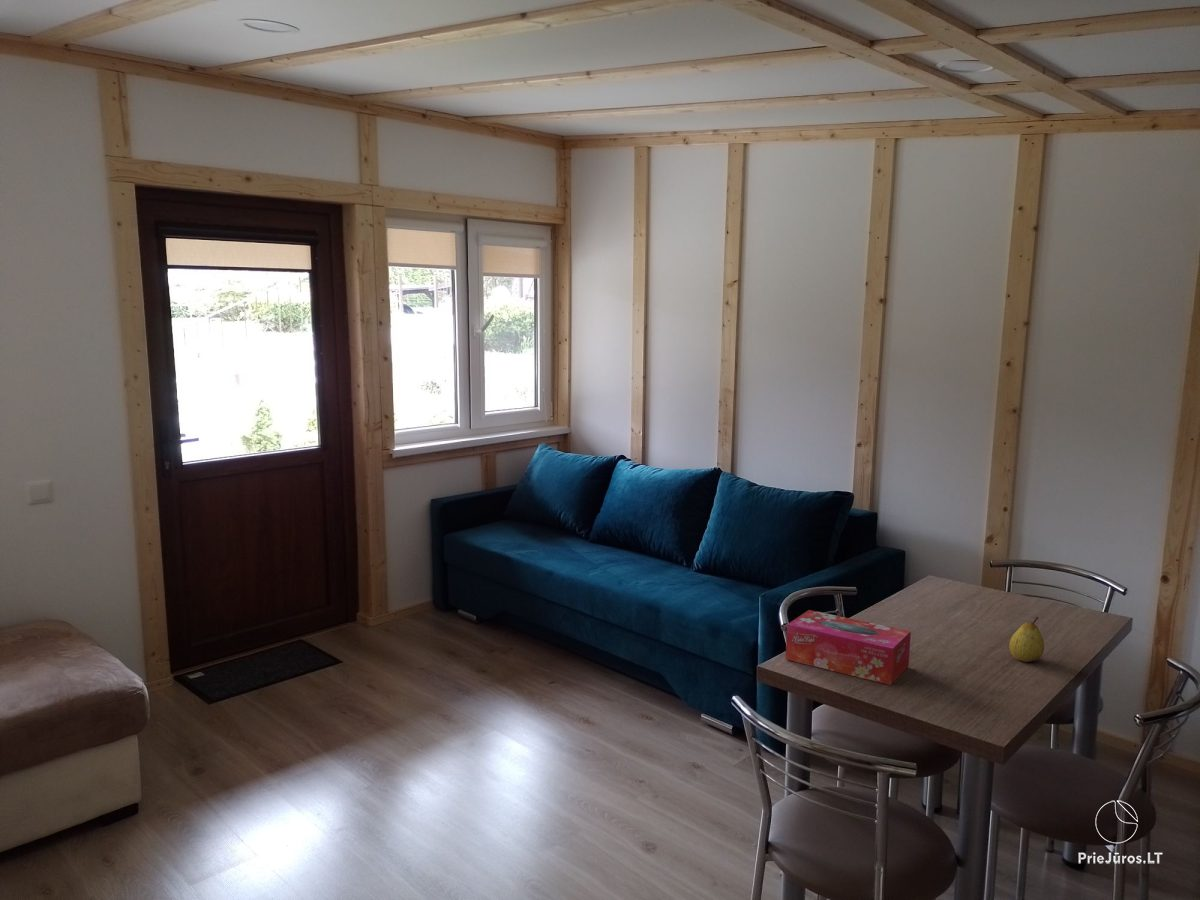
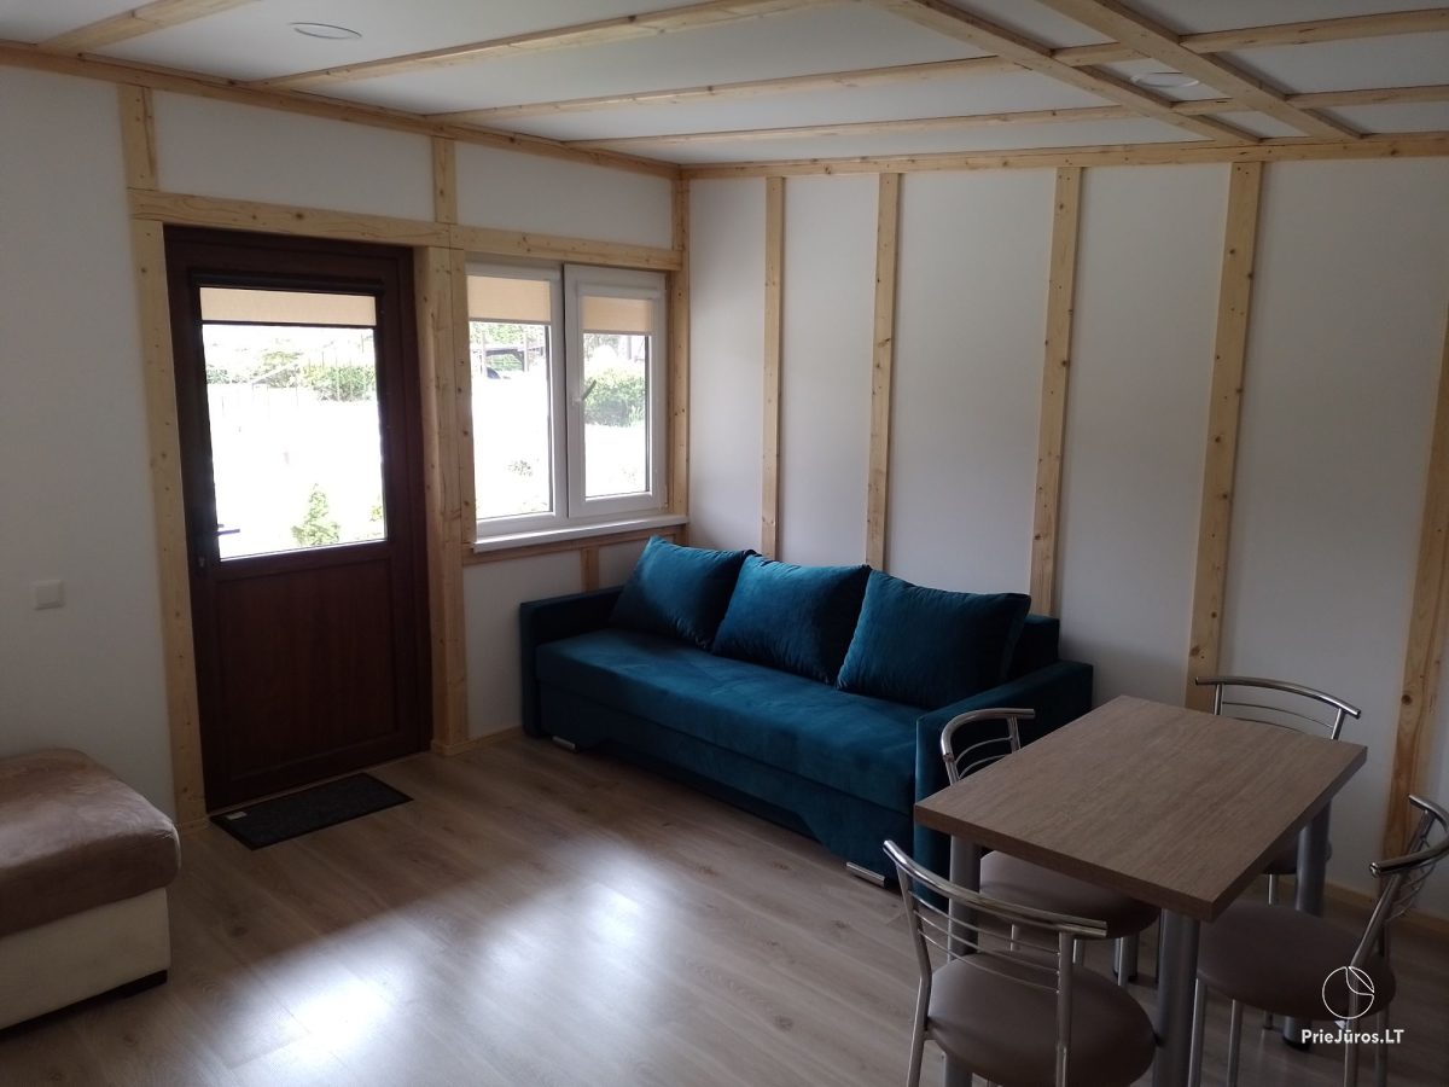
- fruit (1027, 638)
- tissue box (847, 645)
